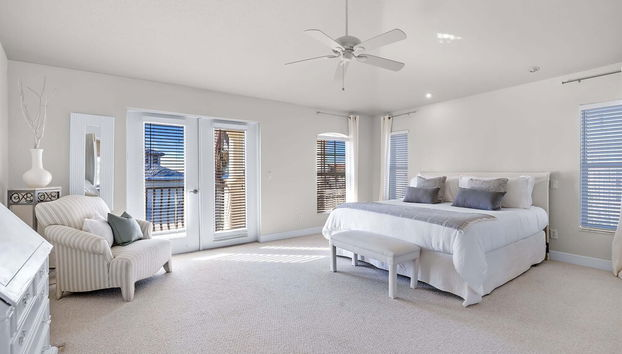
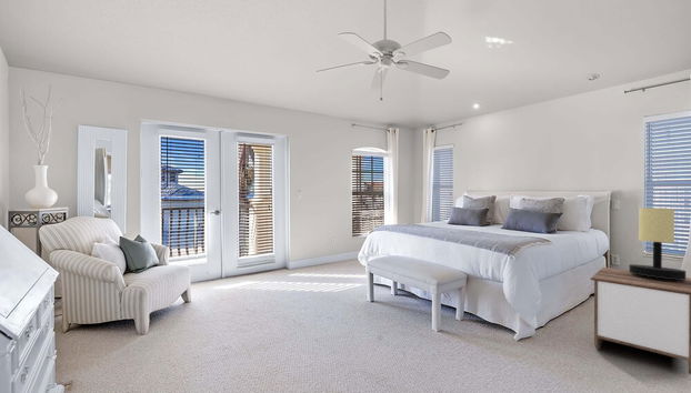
+ nightstand (642, 314)
+ table lamp (655, 243)
